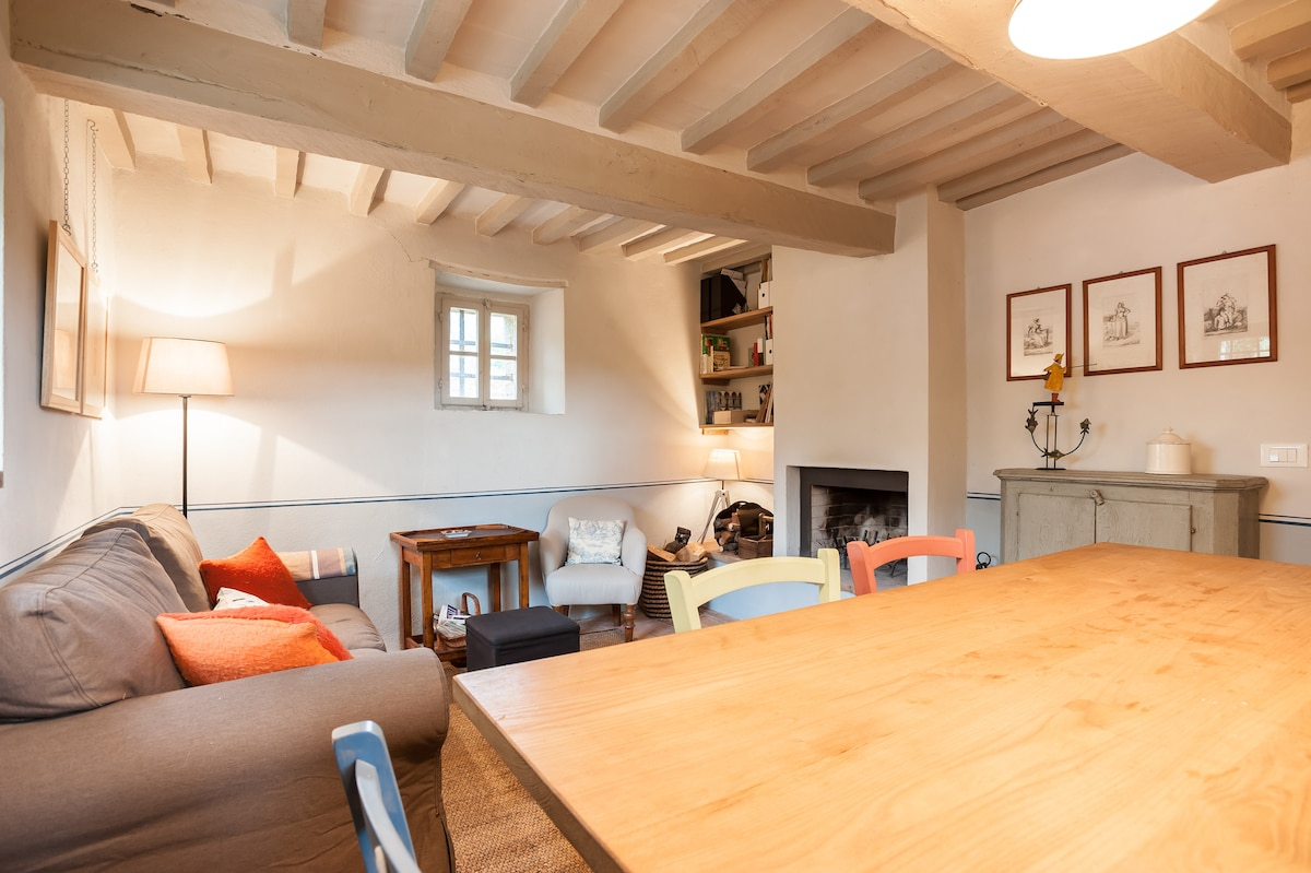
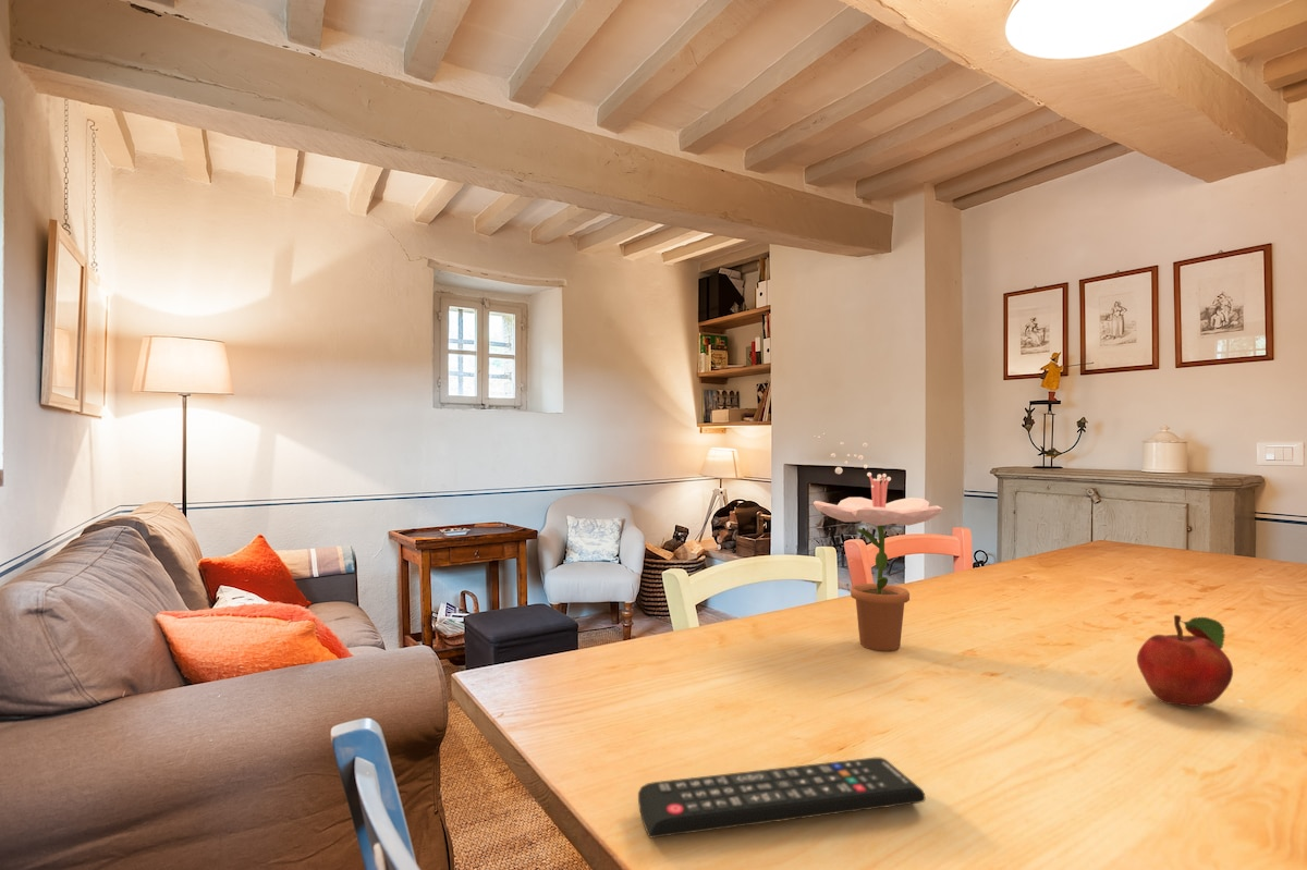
+ fruit (1187, 659)
+ remote control (781, 797)
+ flower (876, 540)
